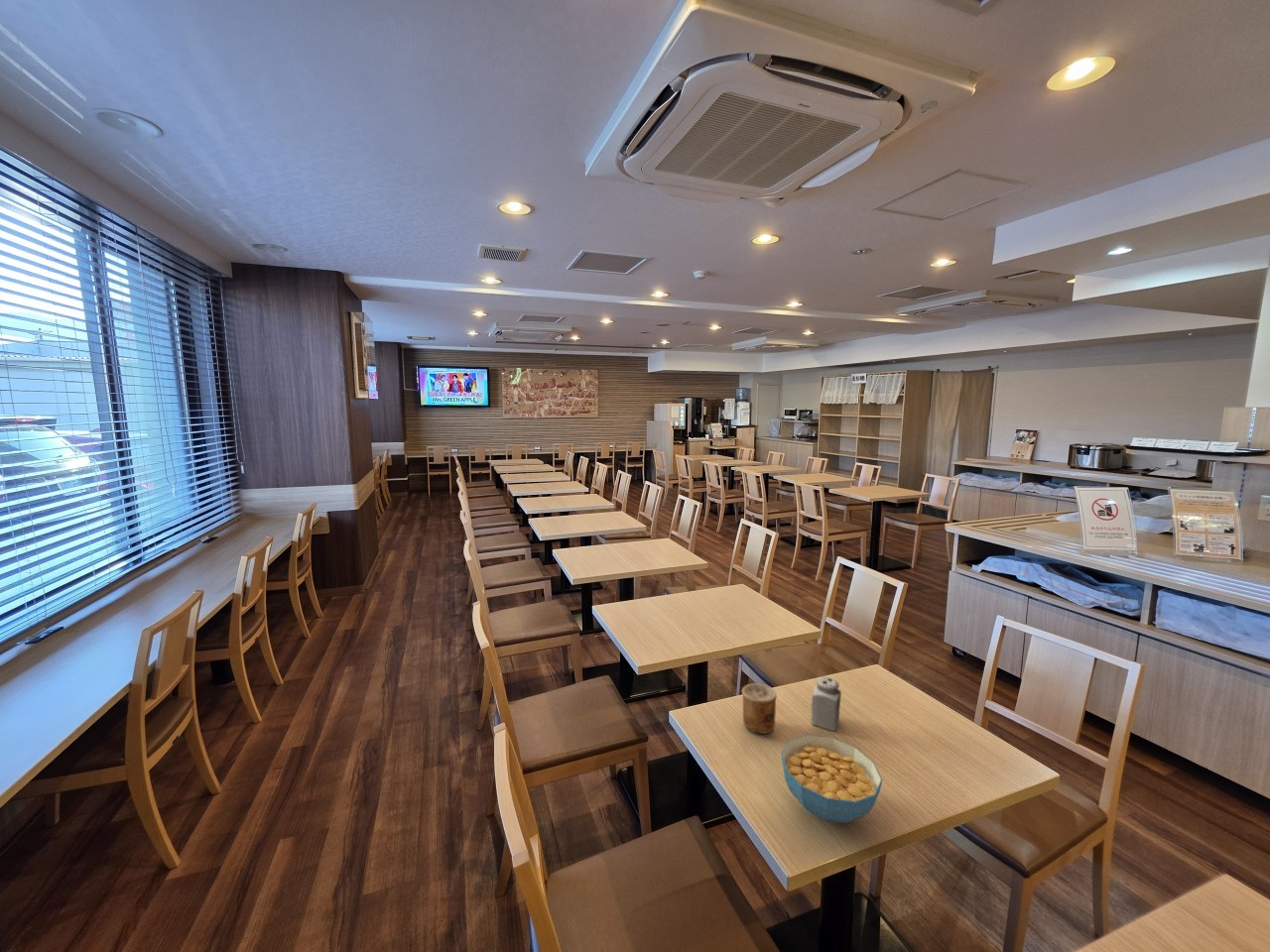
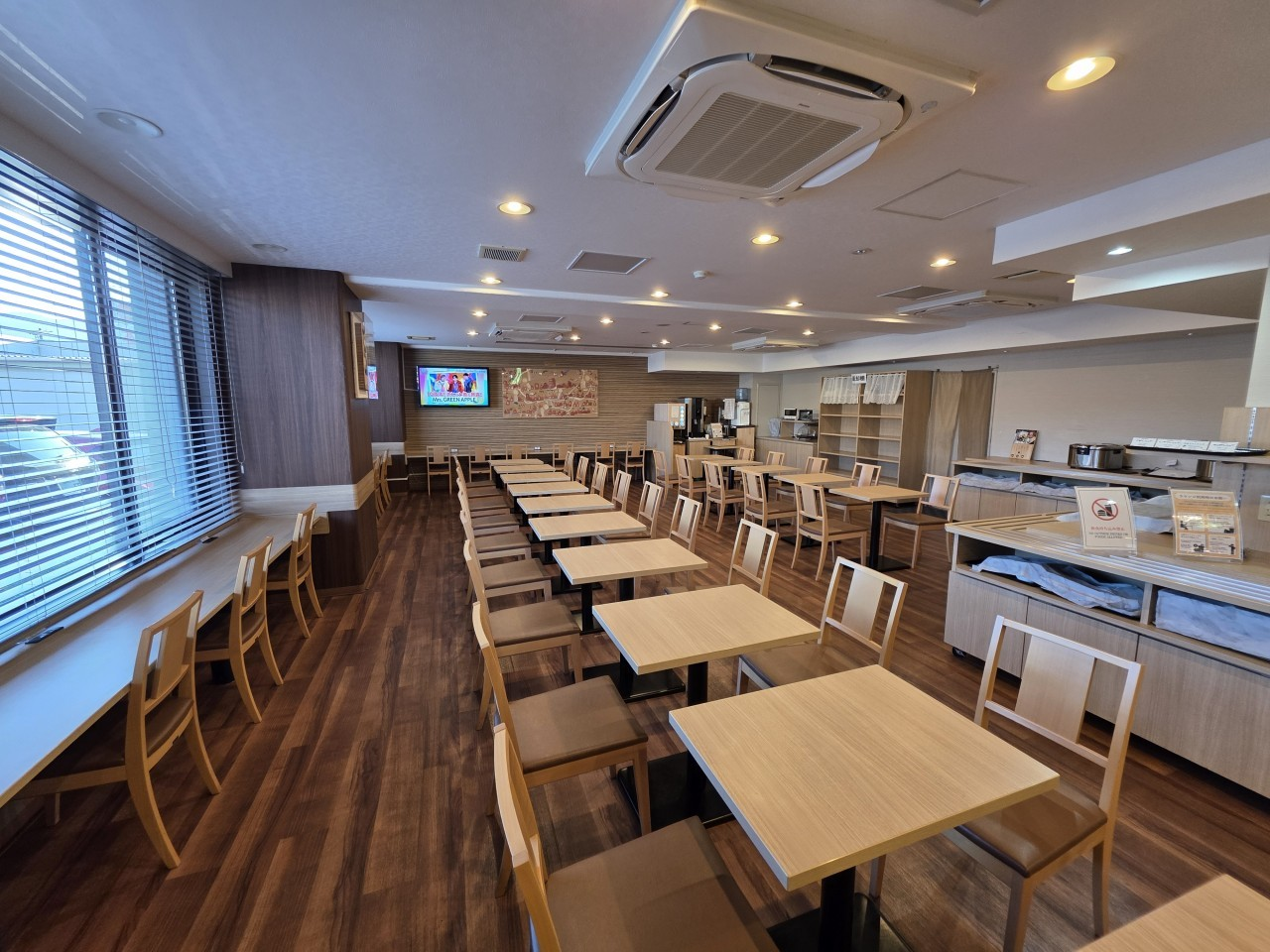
- cereal bowl (828, 786)
- salt shaker (826, 701)
- cup (758, 708)
